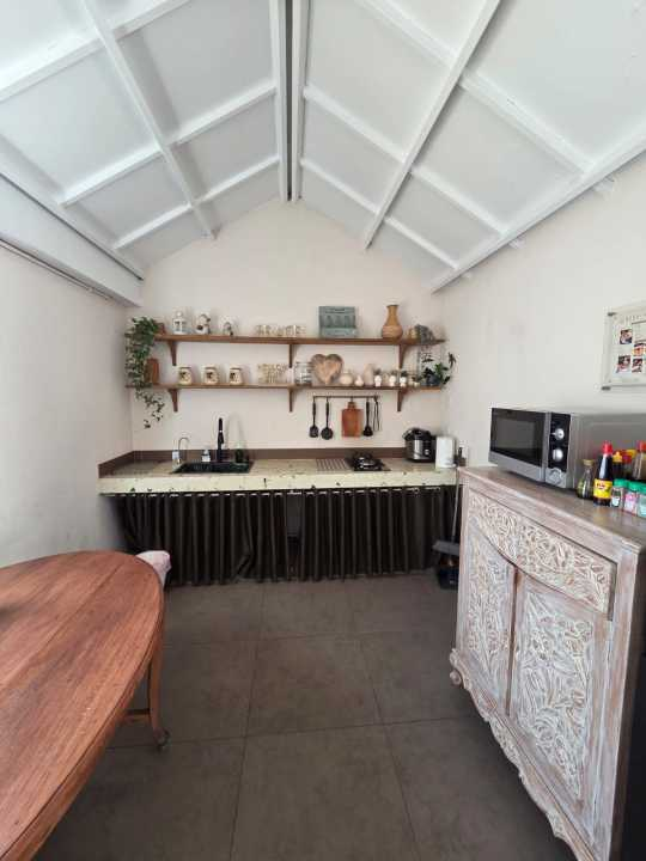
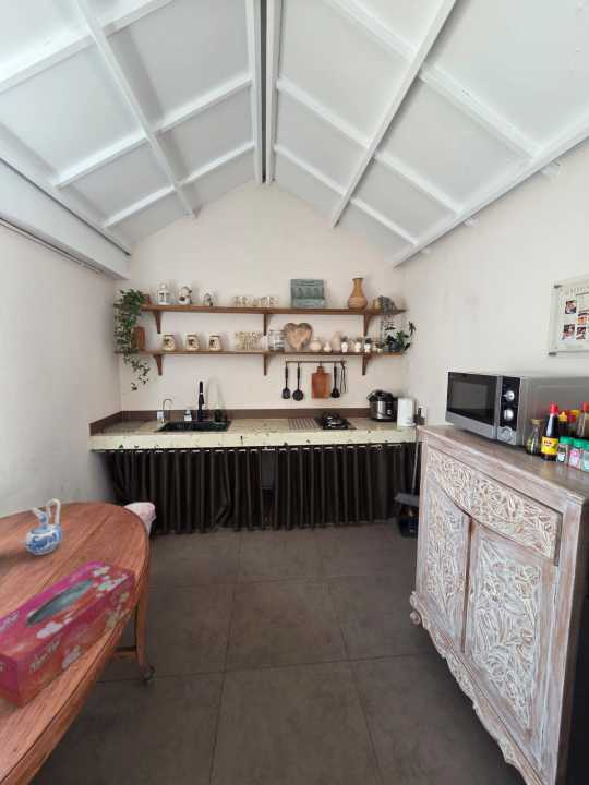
+ ceramic pitcher (43, 526)
+ tissue box (64, 619)
